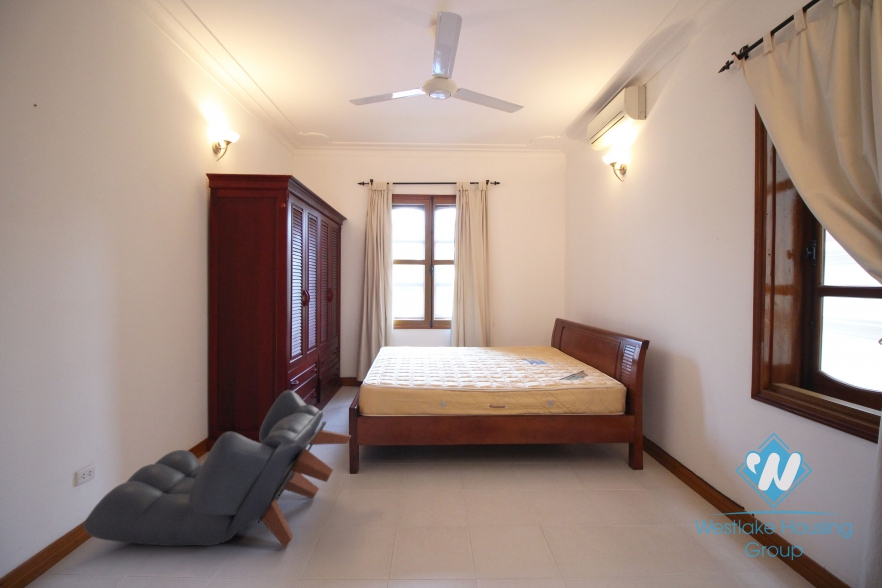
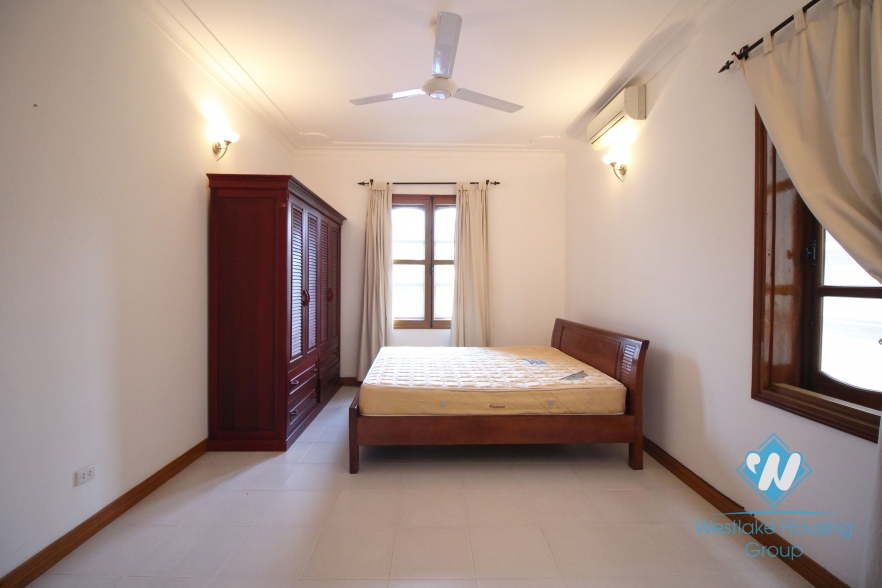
- armchair (234, 464)
